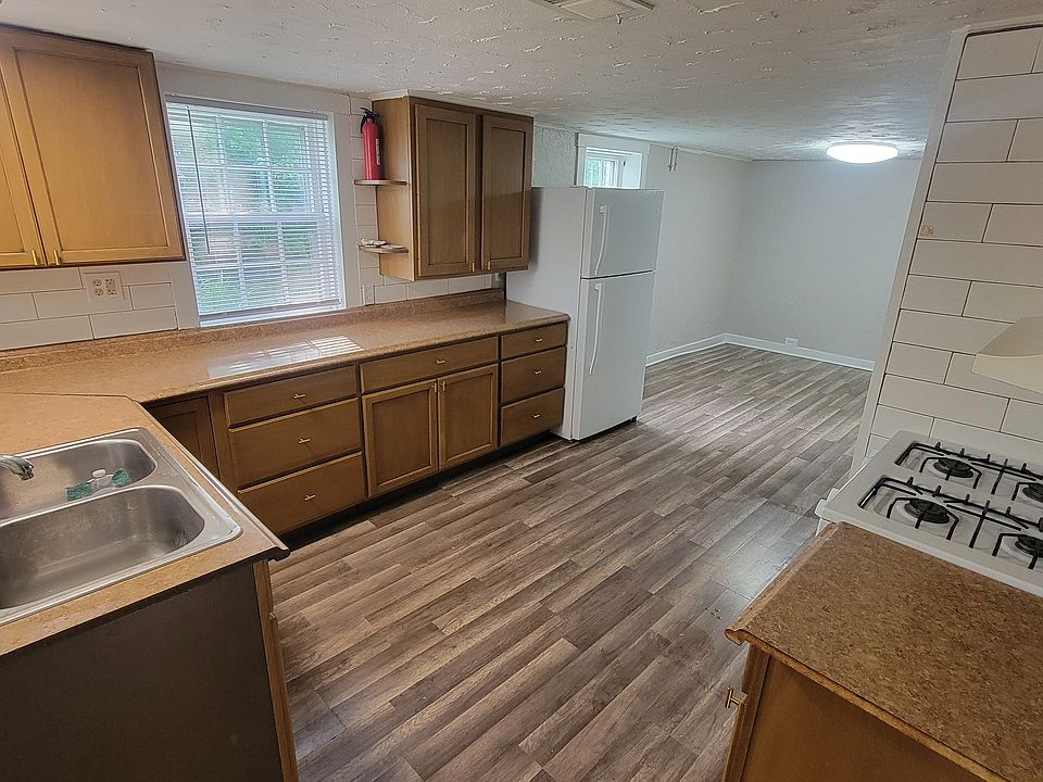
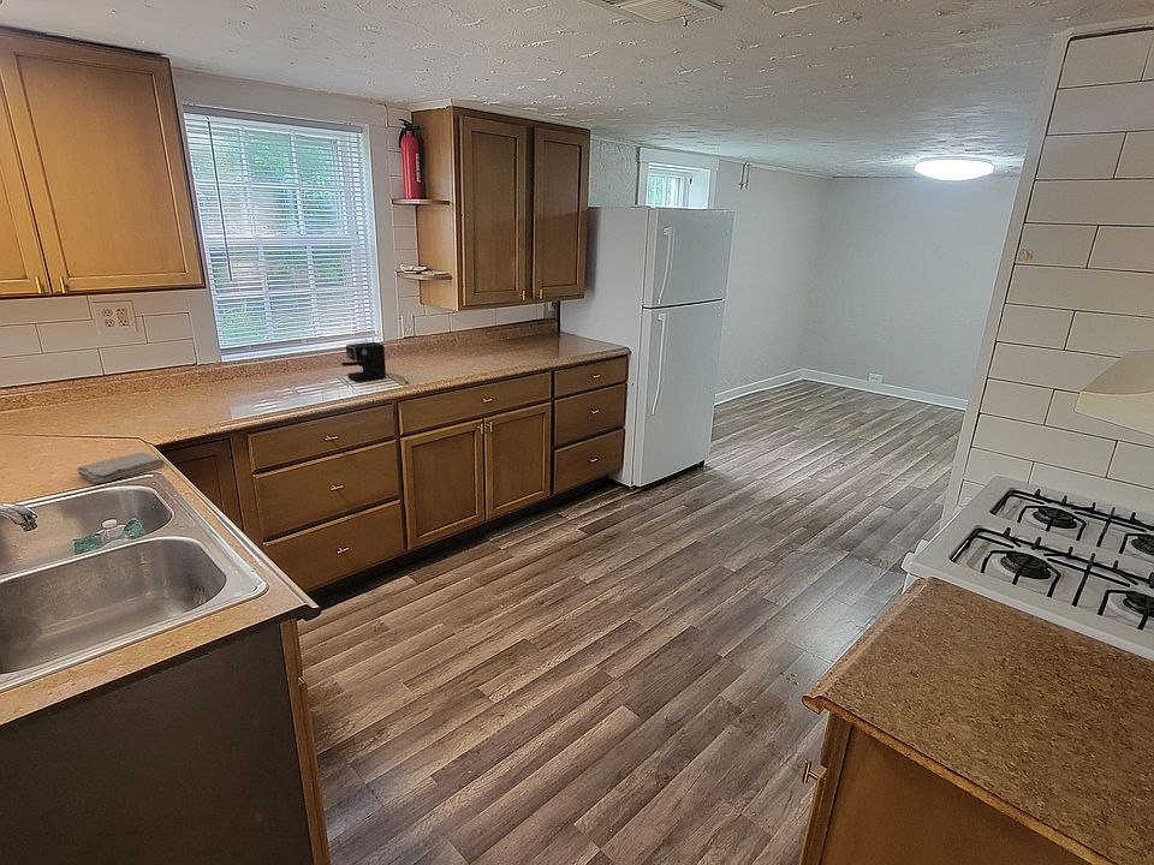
+ washcloth (120, 465)
+ coffee maker (375, 364)
